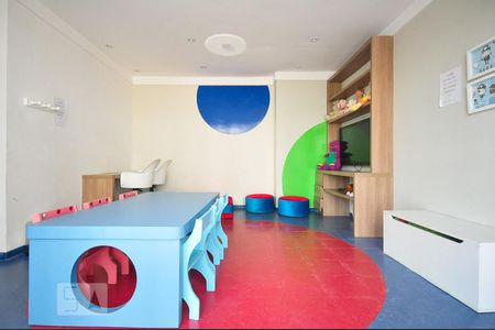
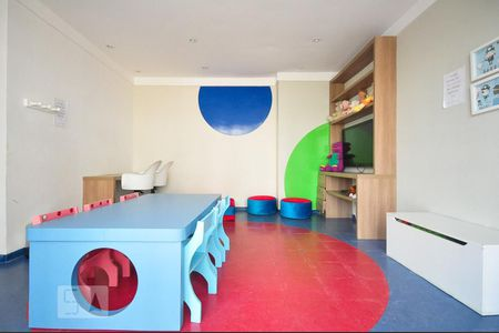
- ceiling light (226, 43)
